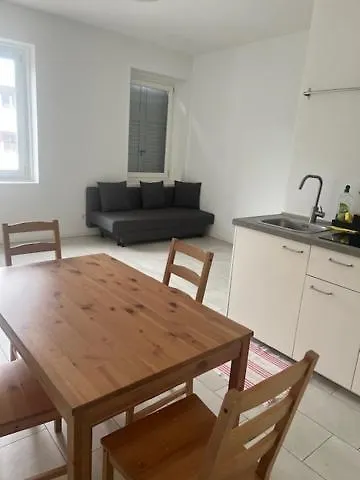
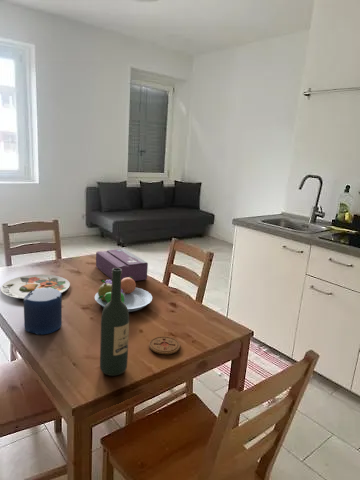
+ candle (43, 310)
+ coaster (164, 345)
+ wine bottle (115, 321)
+ tissue box (120, 264)
+ fruit bowl (121, 292)
+ plate (36, 286)
